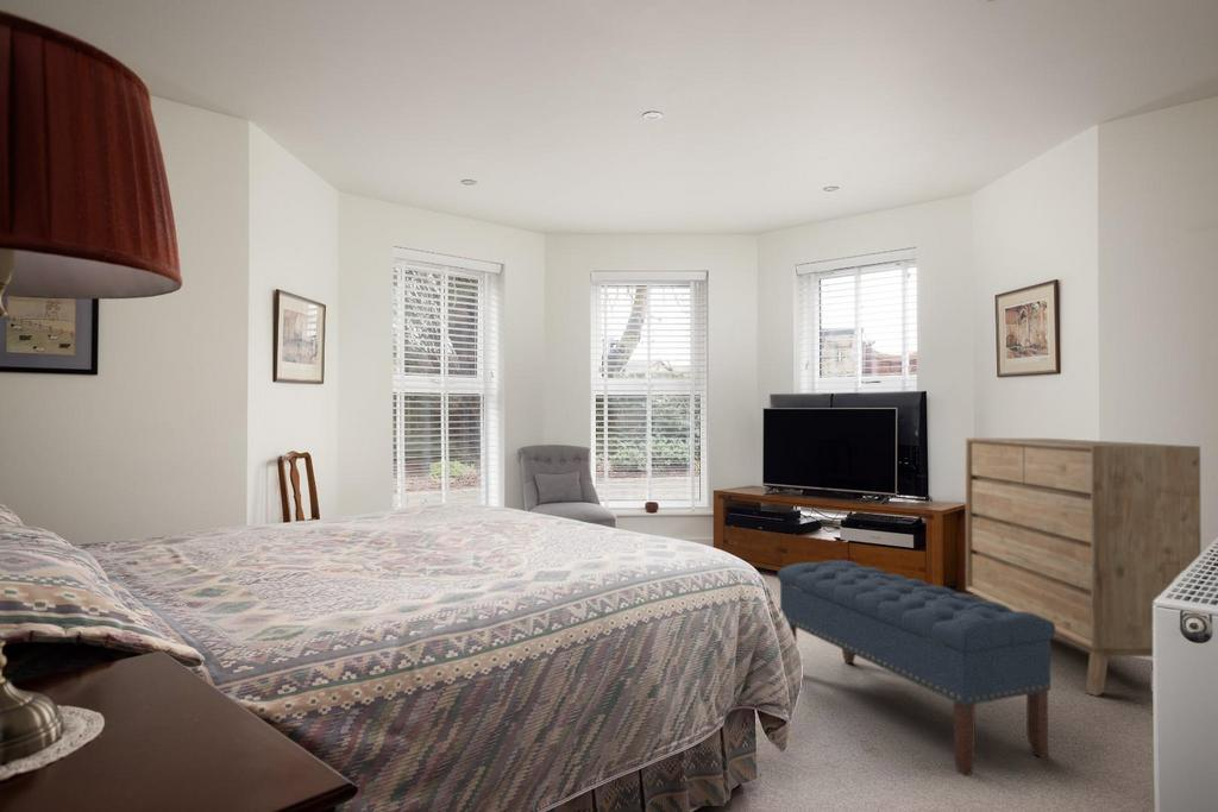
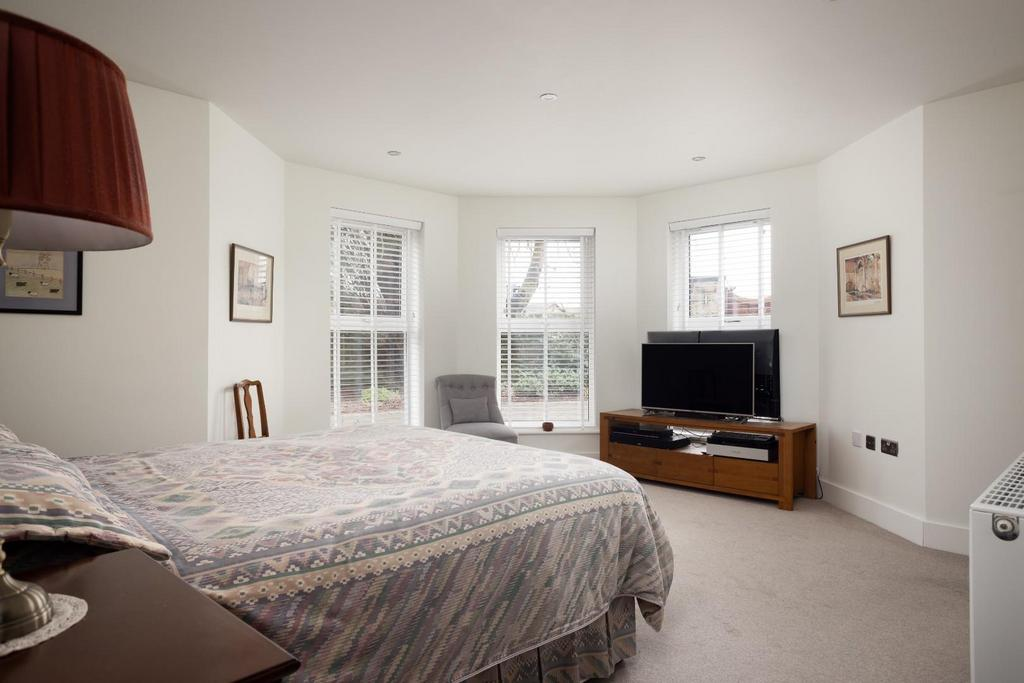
- bench (896, 646)
- dresser (1066, 548)
